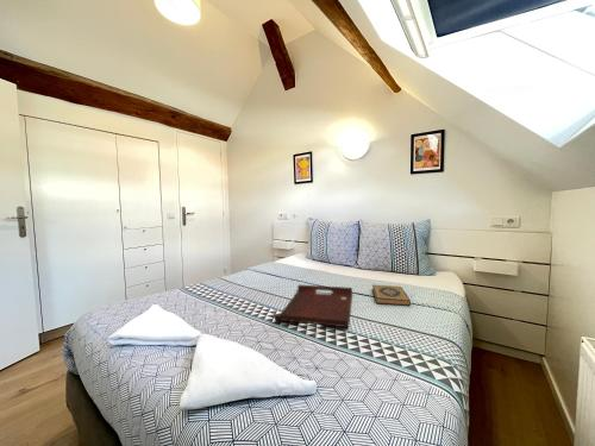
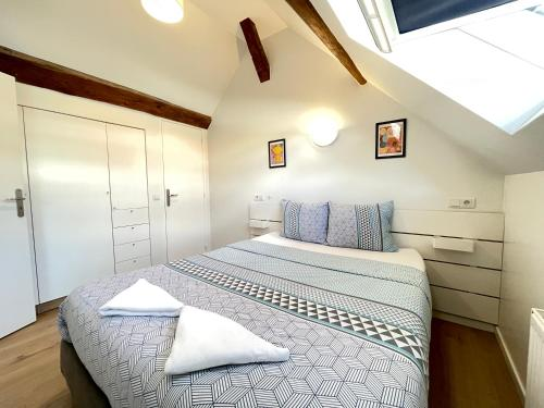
- hardback book (389, 294)
- serving tray (318, 302)
